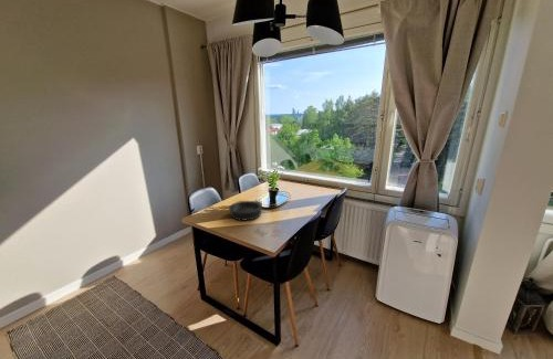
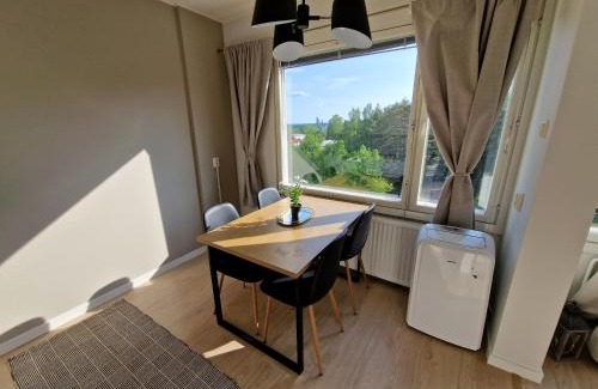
- bowl (246, 210)
